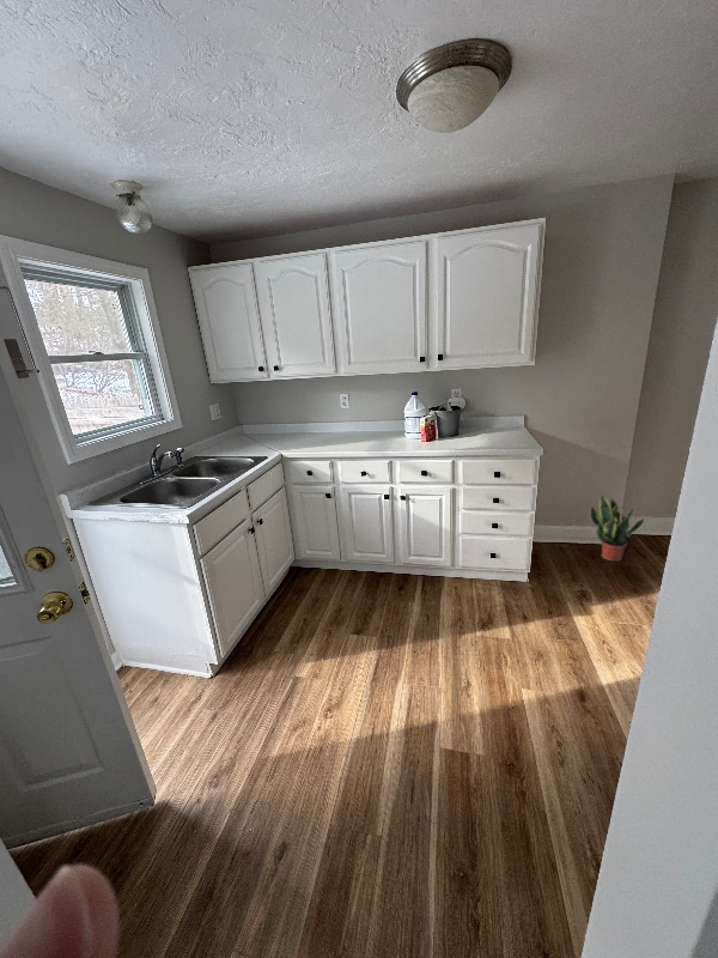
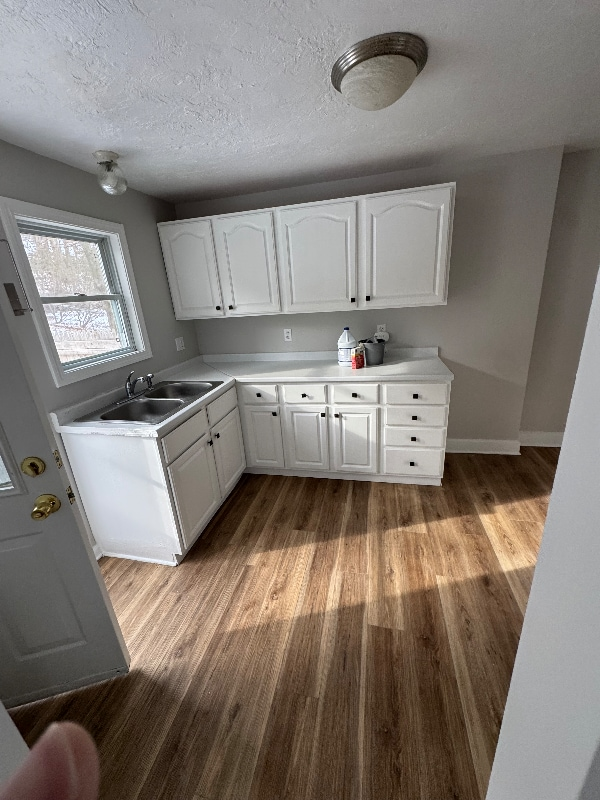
- potted plant (617, 528)
